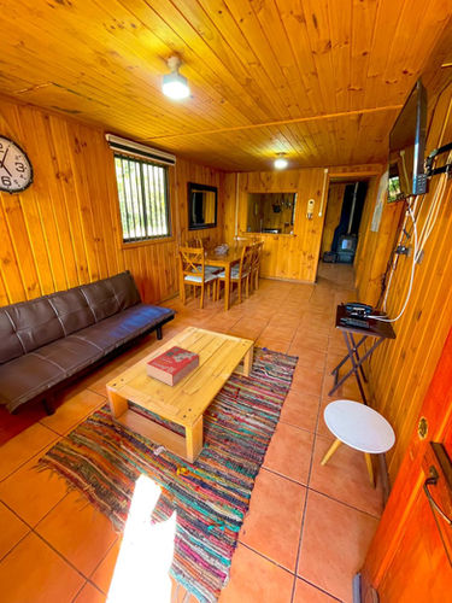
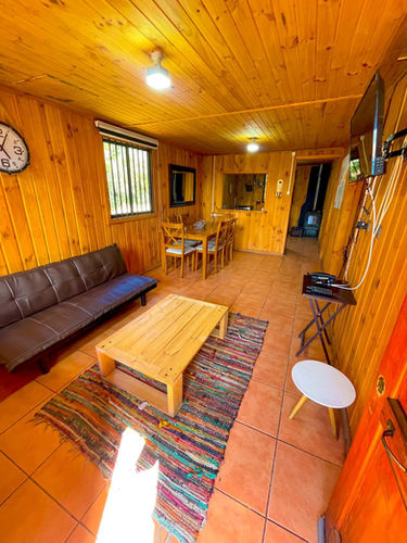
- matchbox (174, 364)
